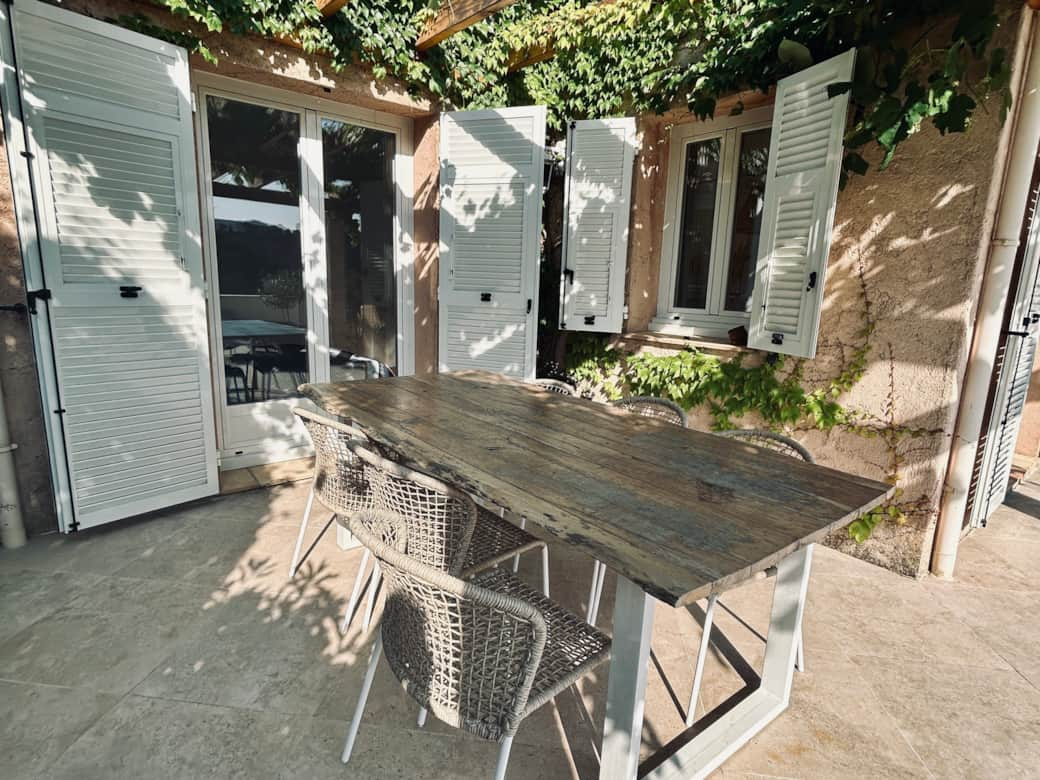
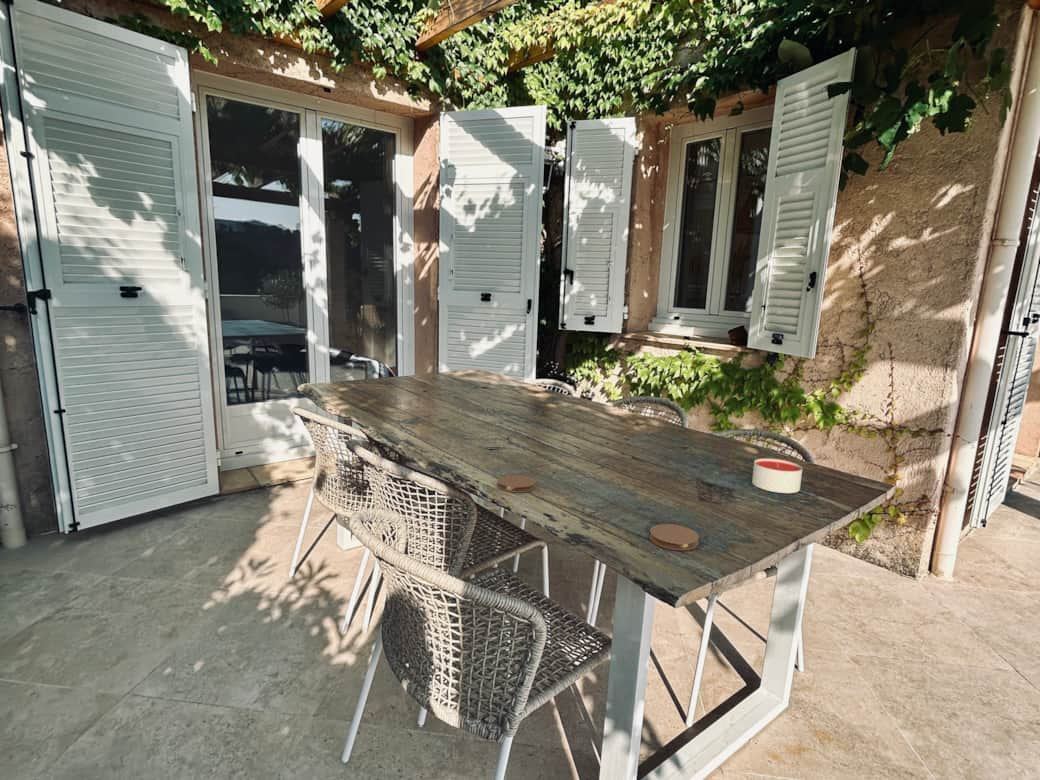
+ coaster (516, 483)
+ candle (776, 474)
+ coaster (673, 536)
